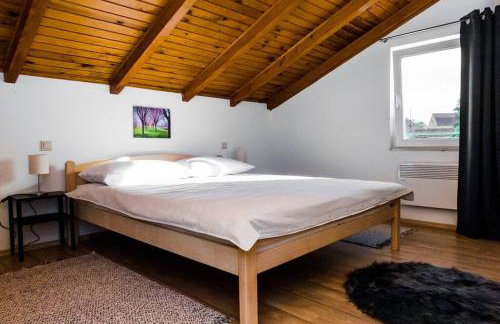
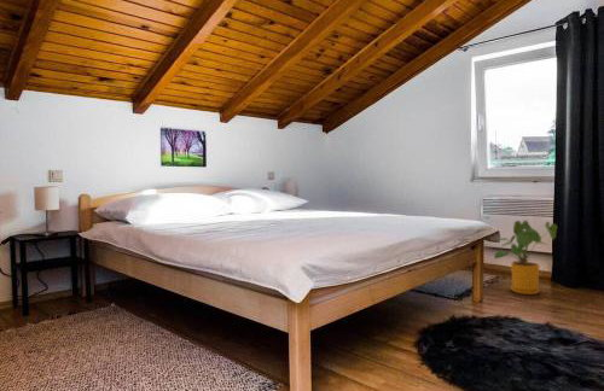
+ house plant (523, 256)
